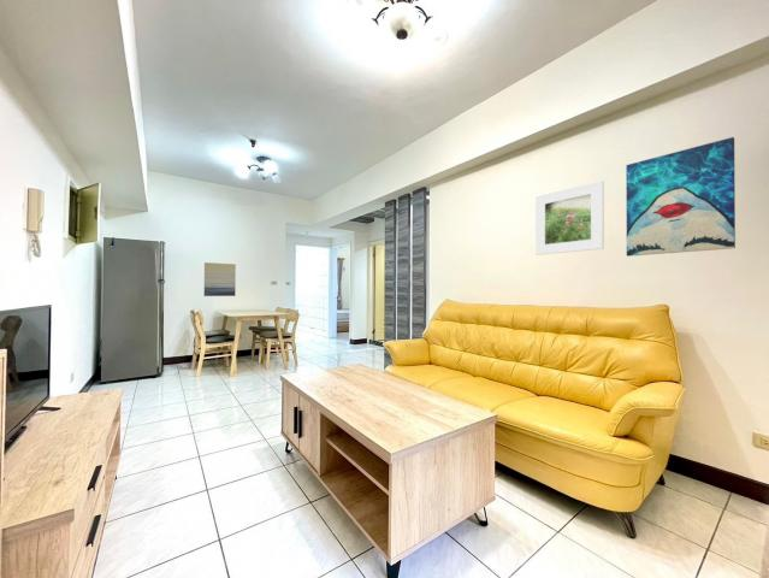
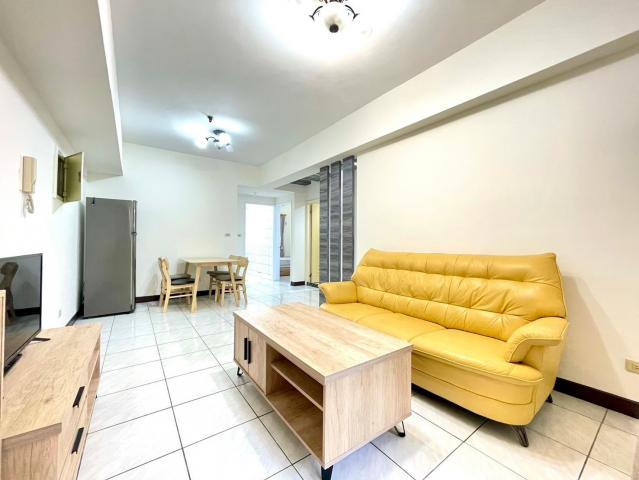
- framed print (567, 220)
- wall art (219, 279)
- wall art (675, 202)
